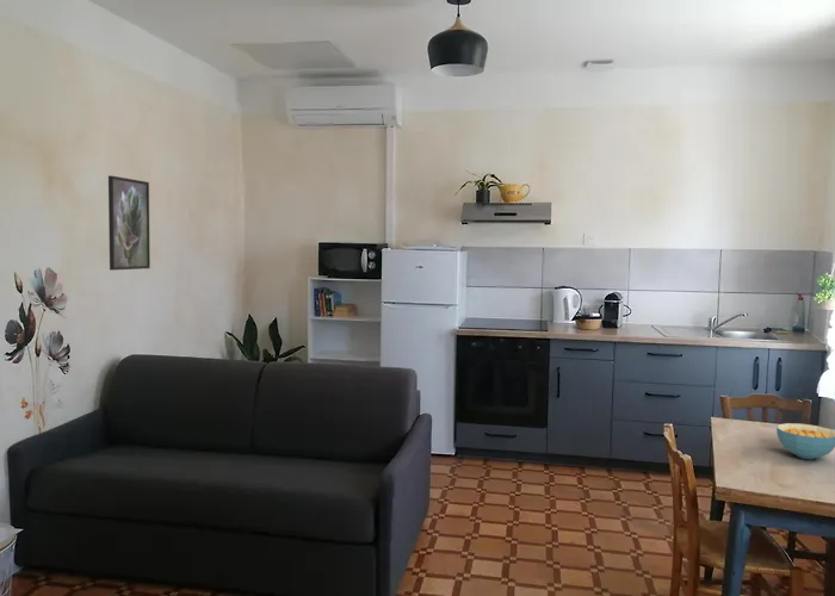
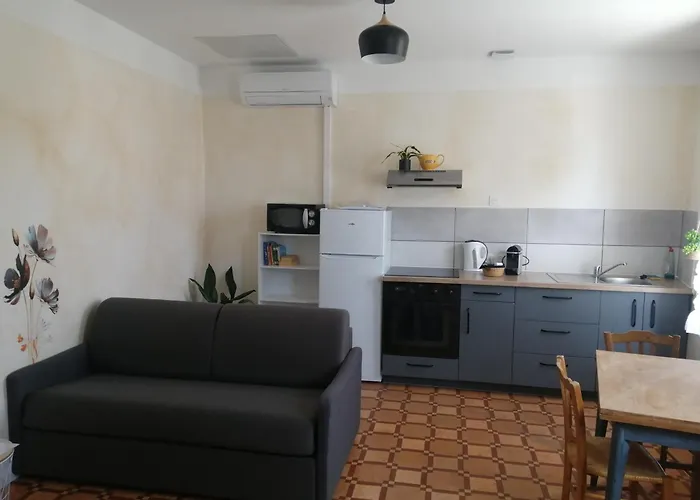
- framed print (130, 224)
- cereal bowl (806, 443)
